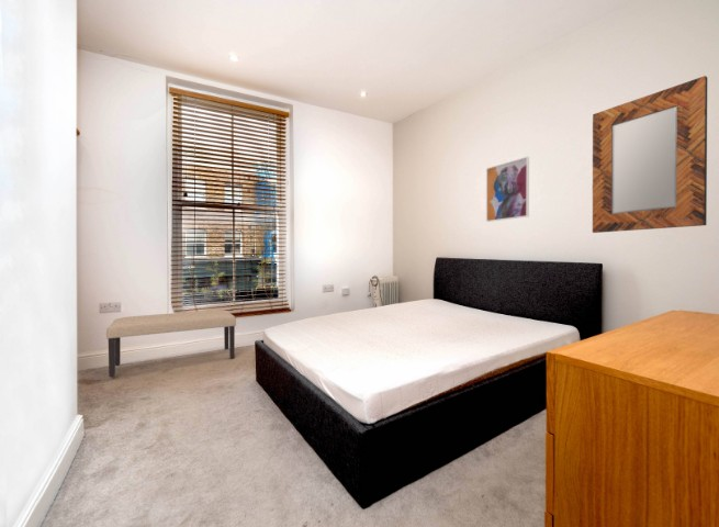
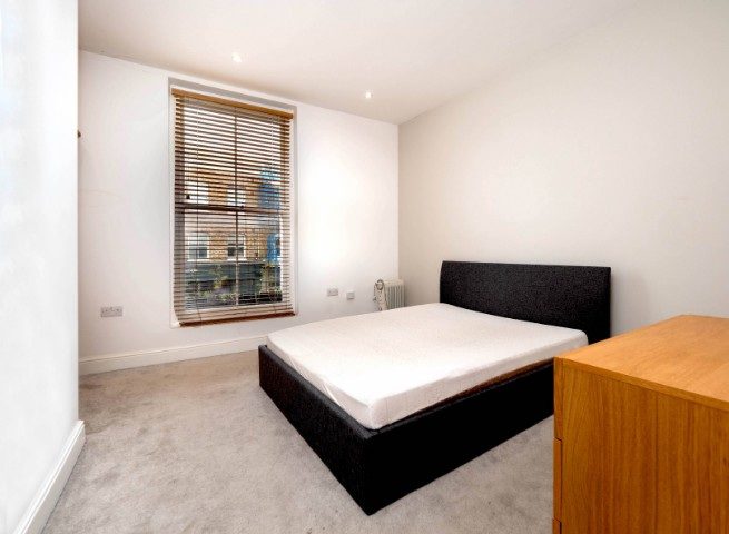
- bench (176, 330)
- wall art (506, 191)
- home mirror (642, 164)
